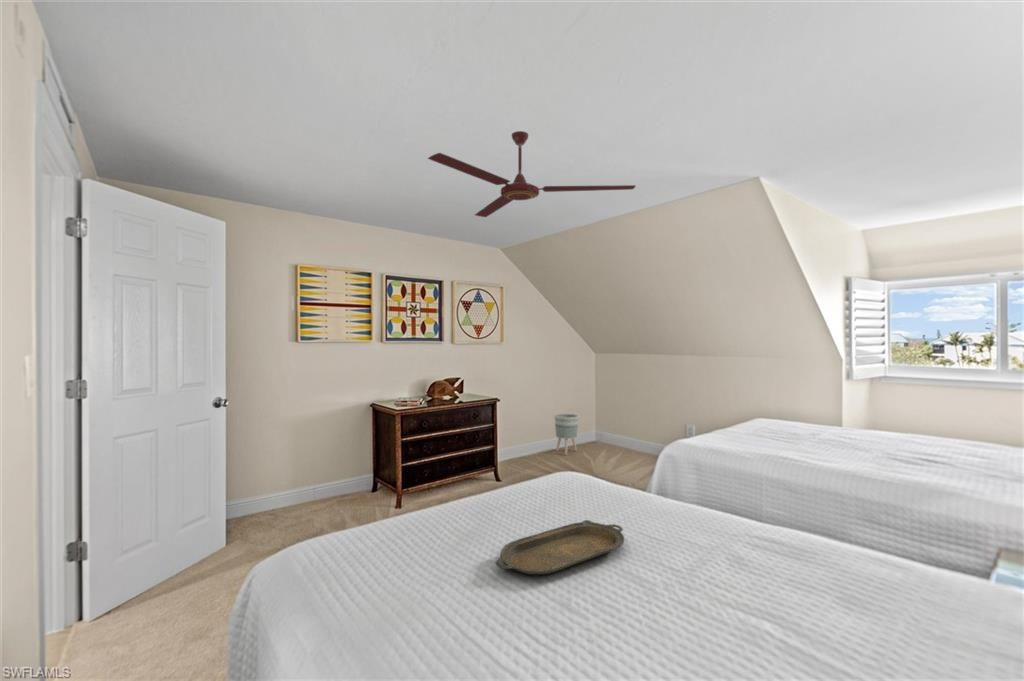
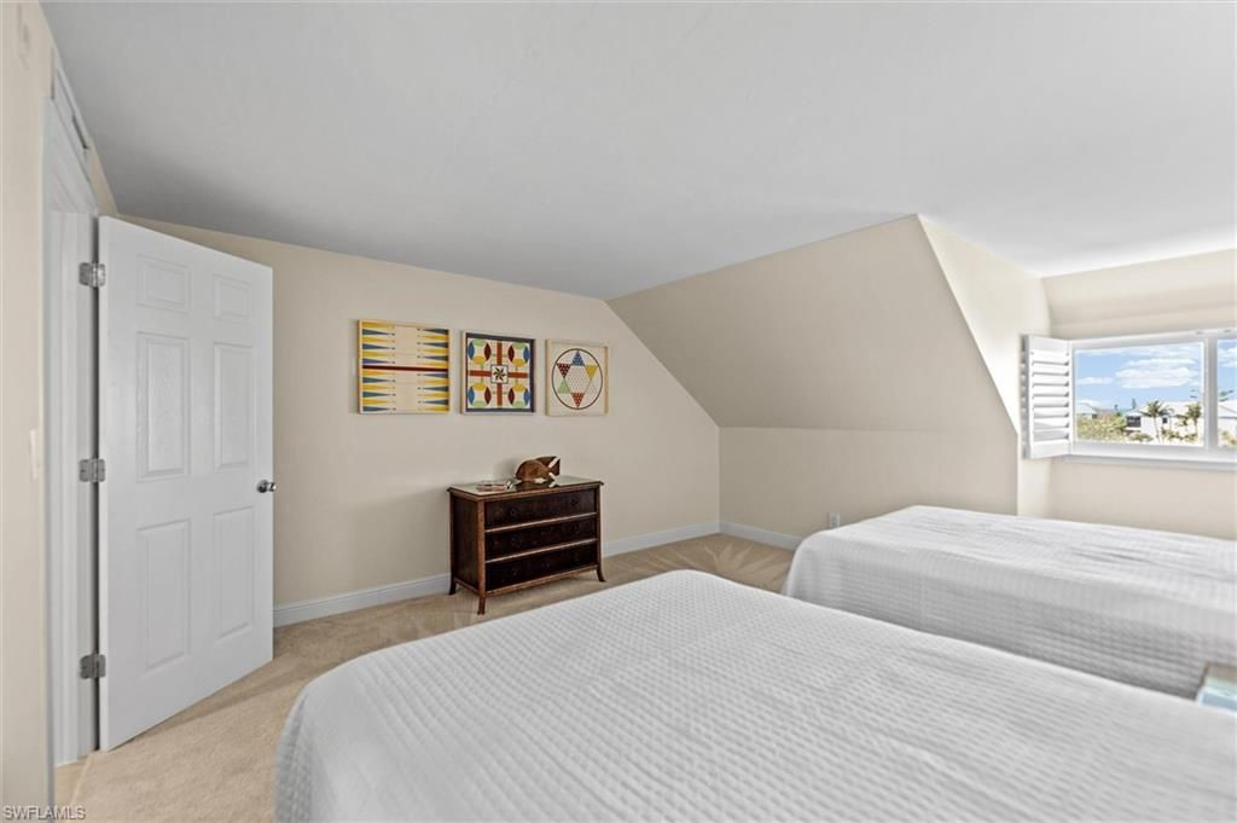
- serving tray (564, 548)
- ceiling fan (521, 167)
- planter (566, 434)
